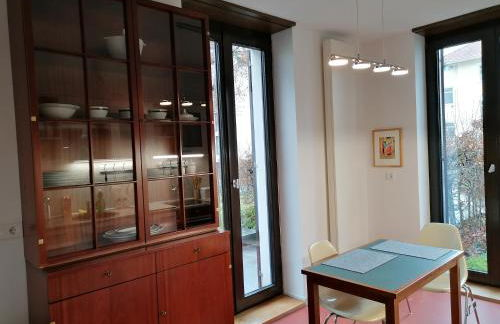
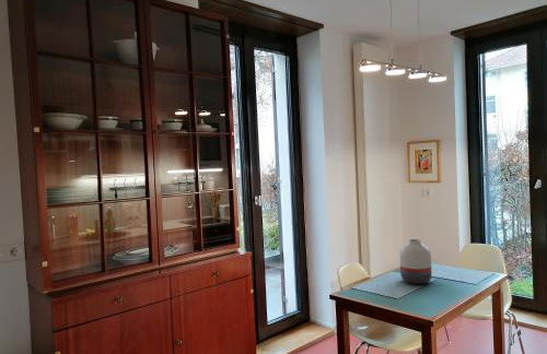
+ vase (415, 260)
